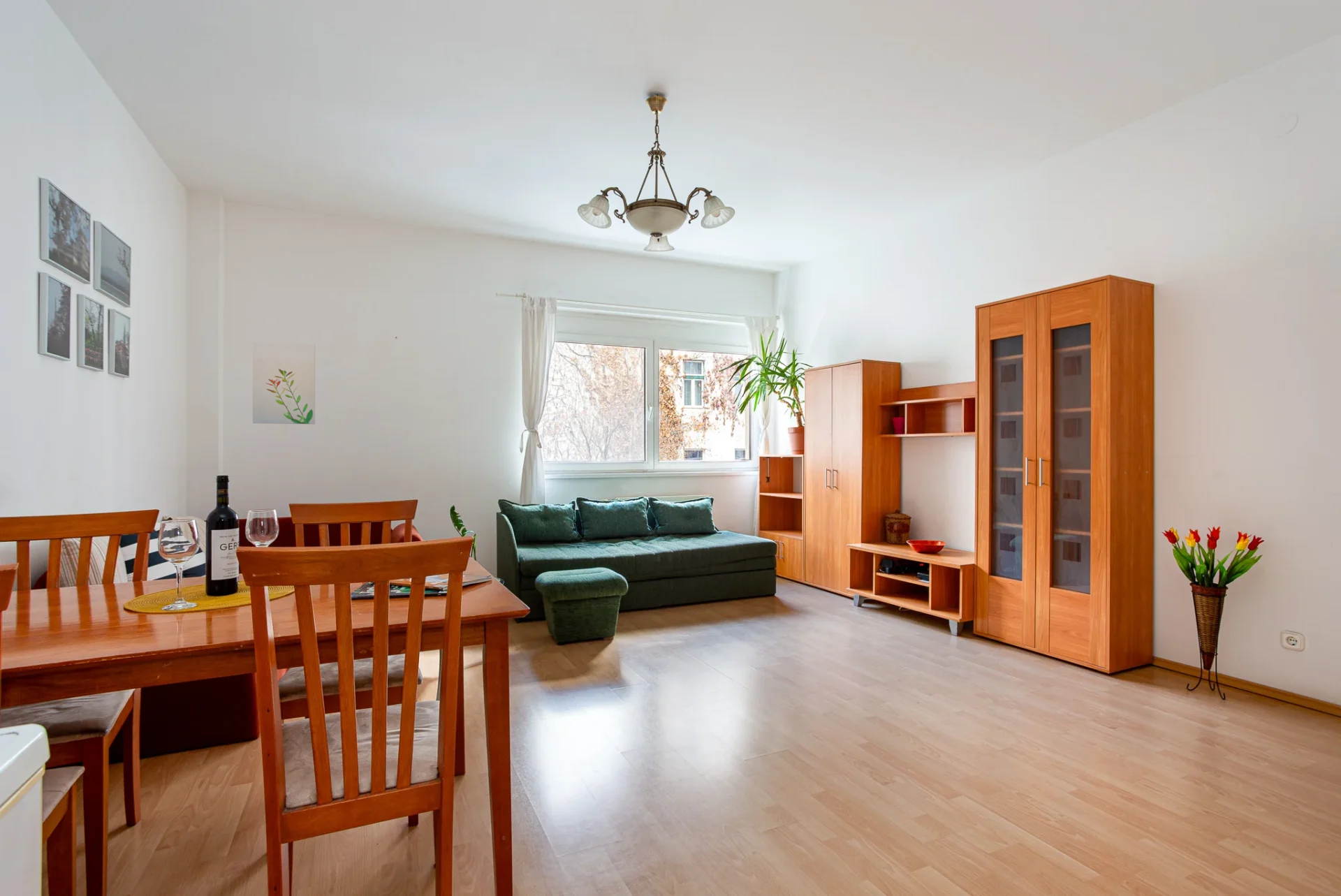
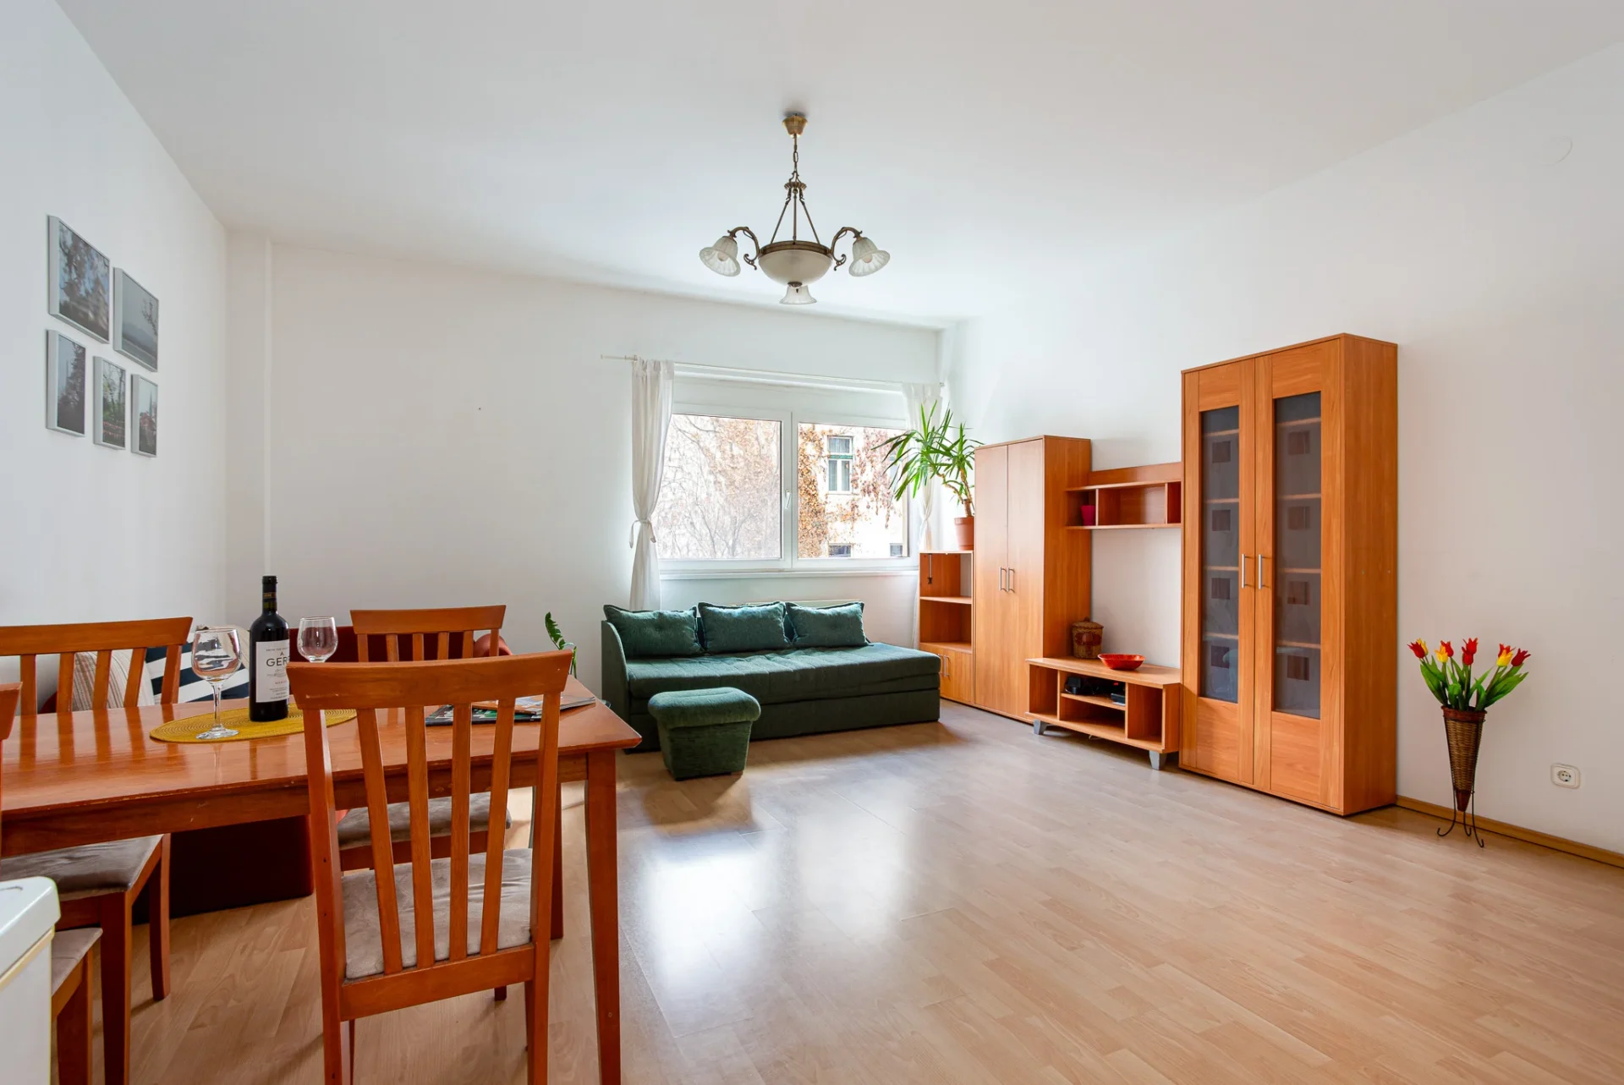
- wall art (284, 383)
